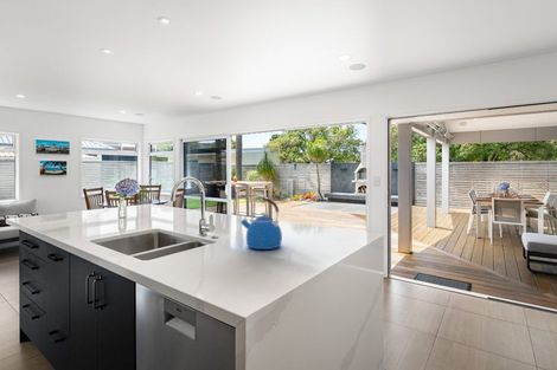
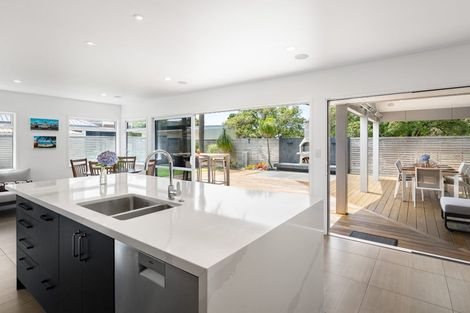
- kettle (260, 221)
